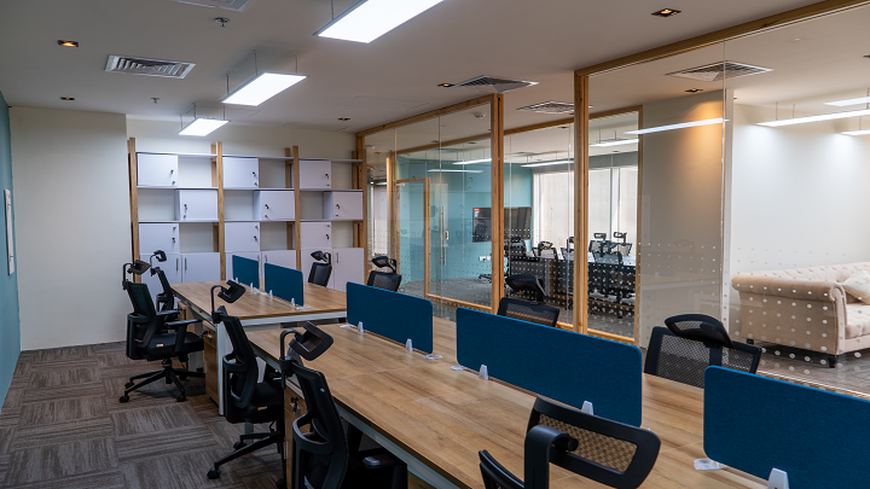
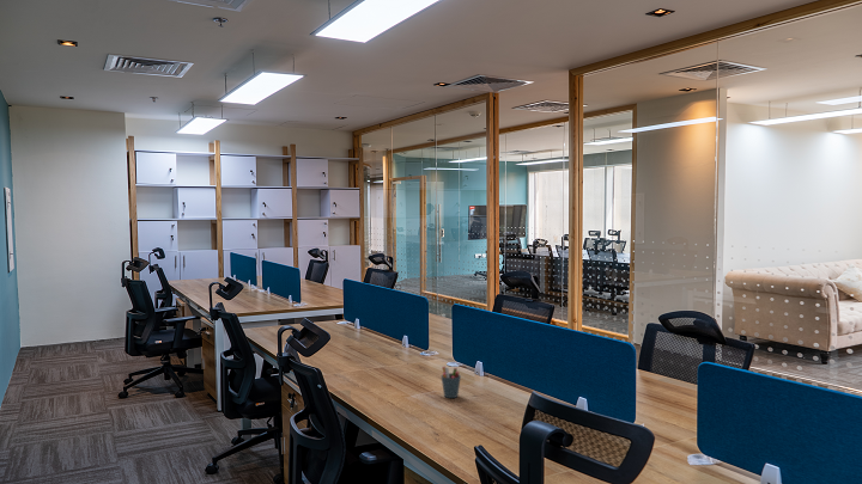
+ pen holder (450, 380)
